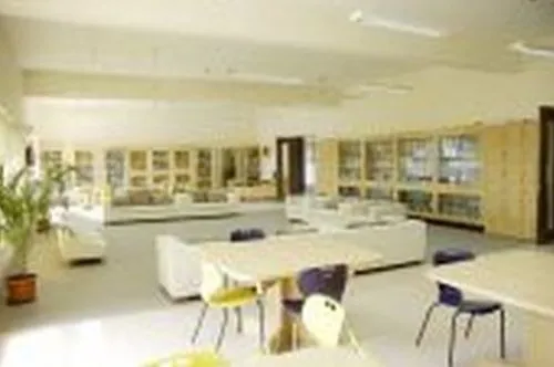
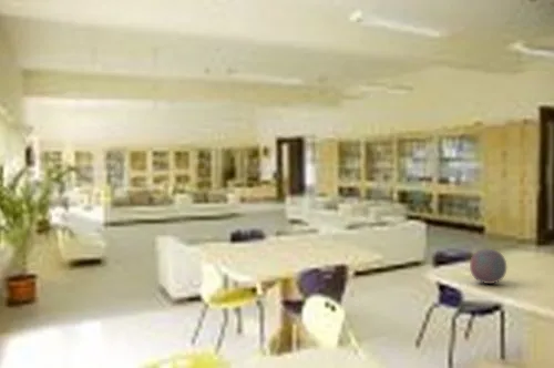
+ decorative ball (488, 266)
